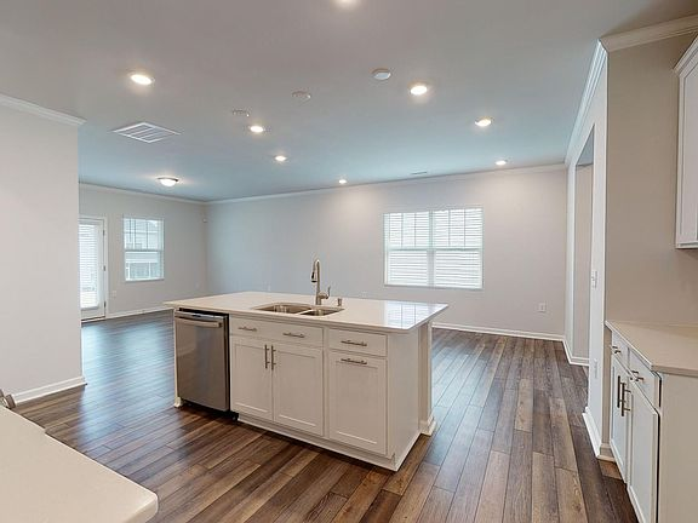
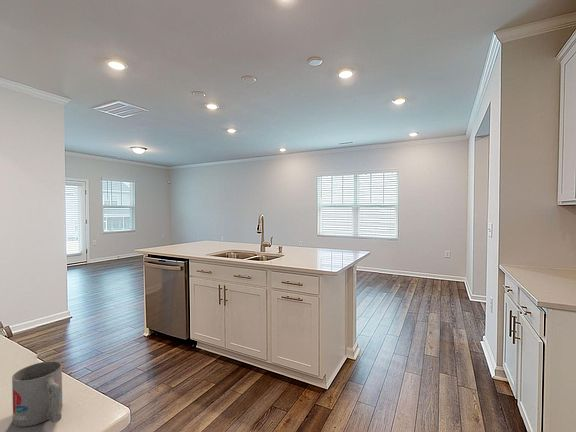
+ mug (44, 394)
